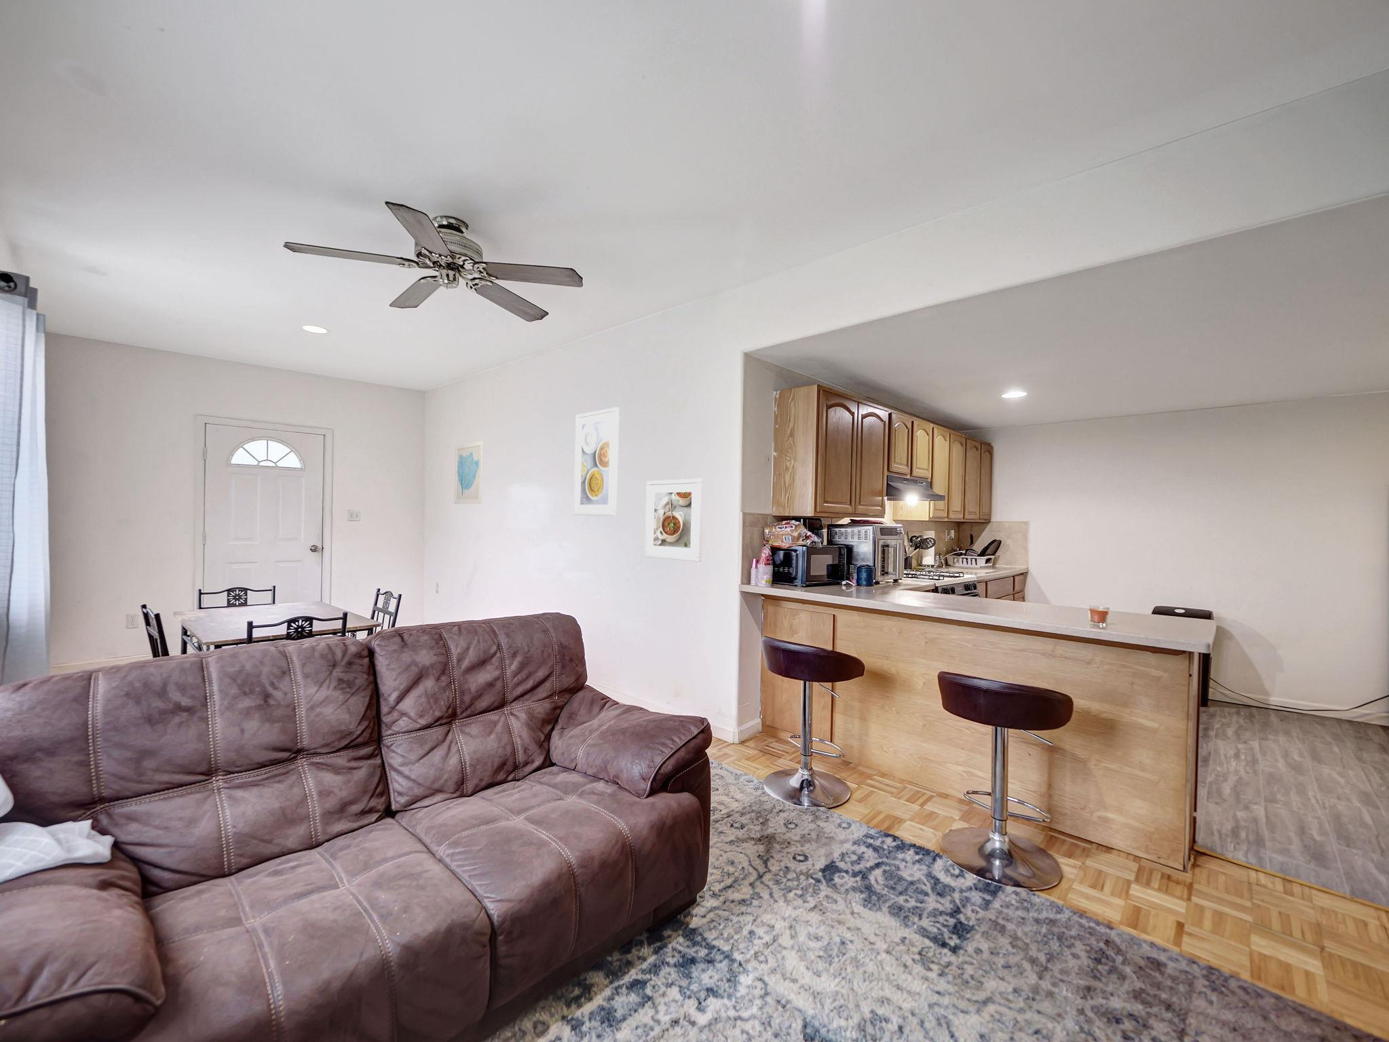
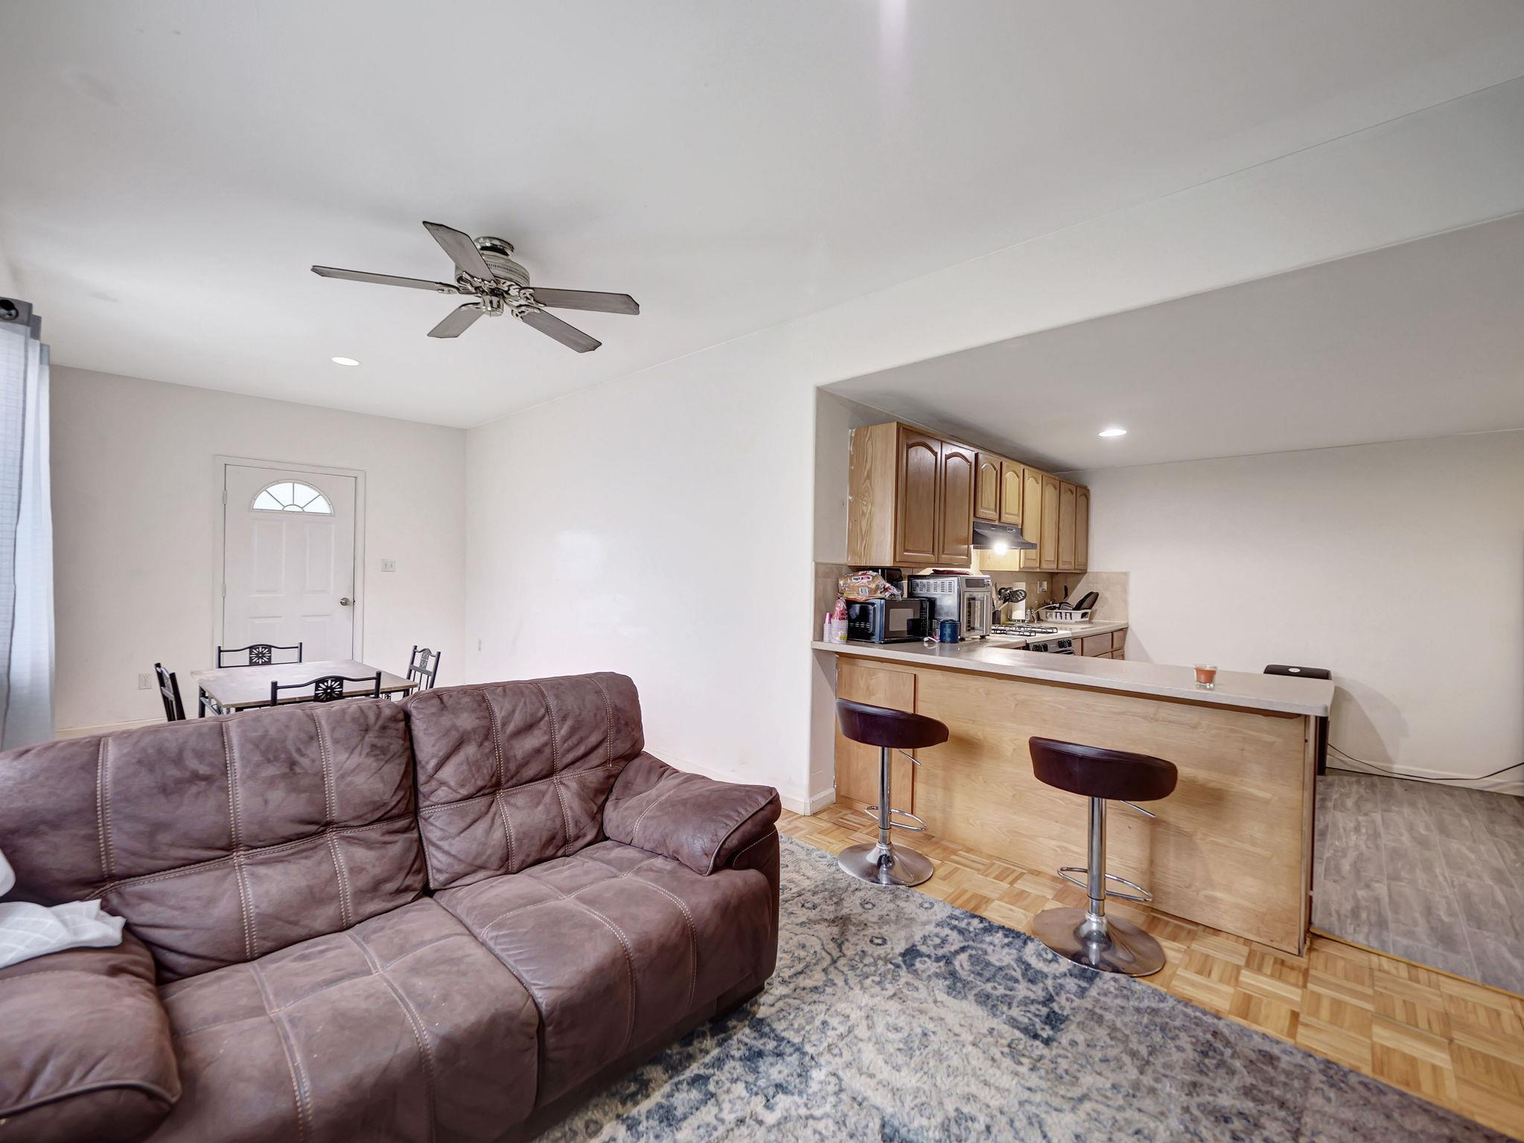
- wall art (467, 474)
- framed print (672, 519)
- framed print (595, 463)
